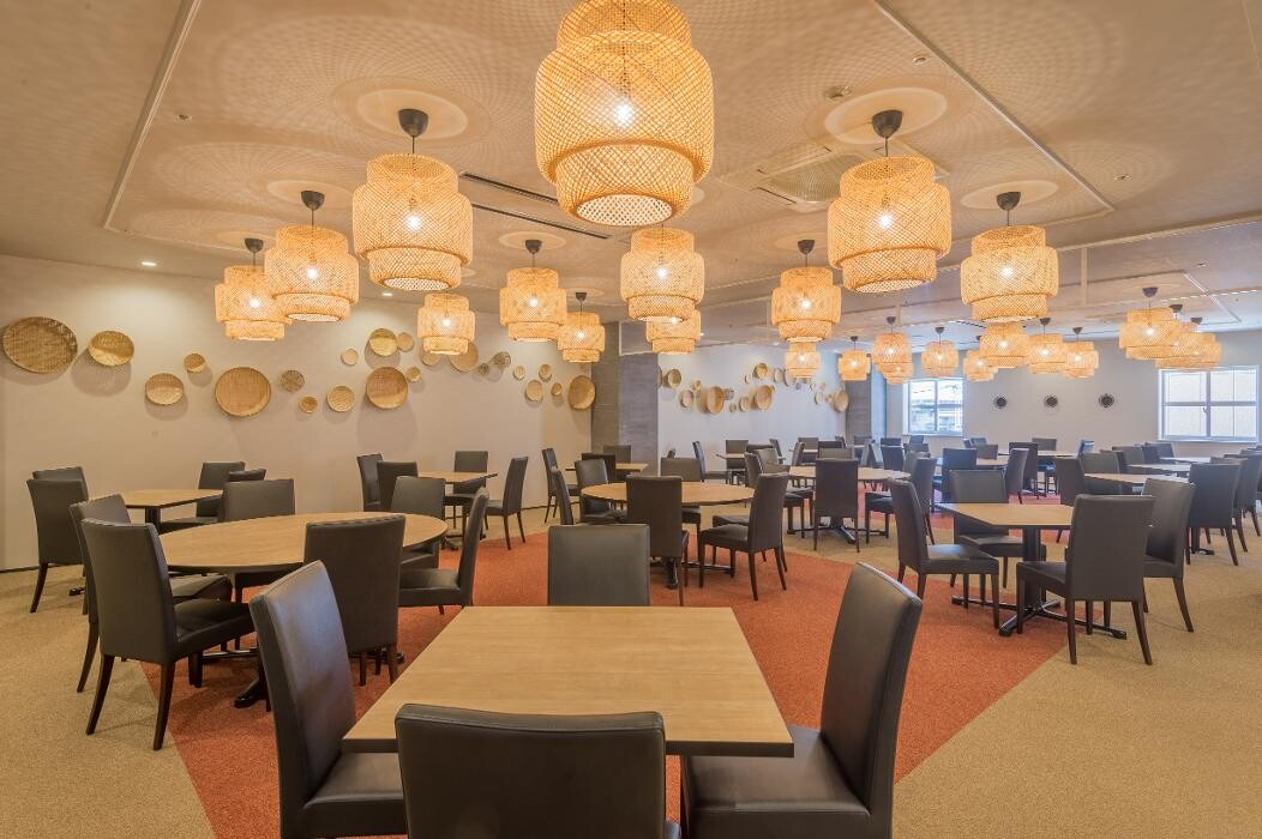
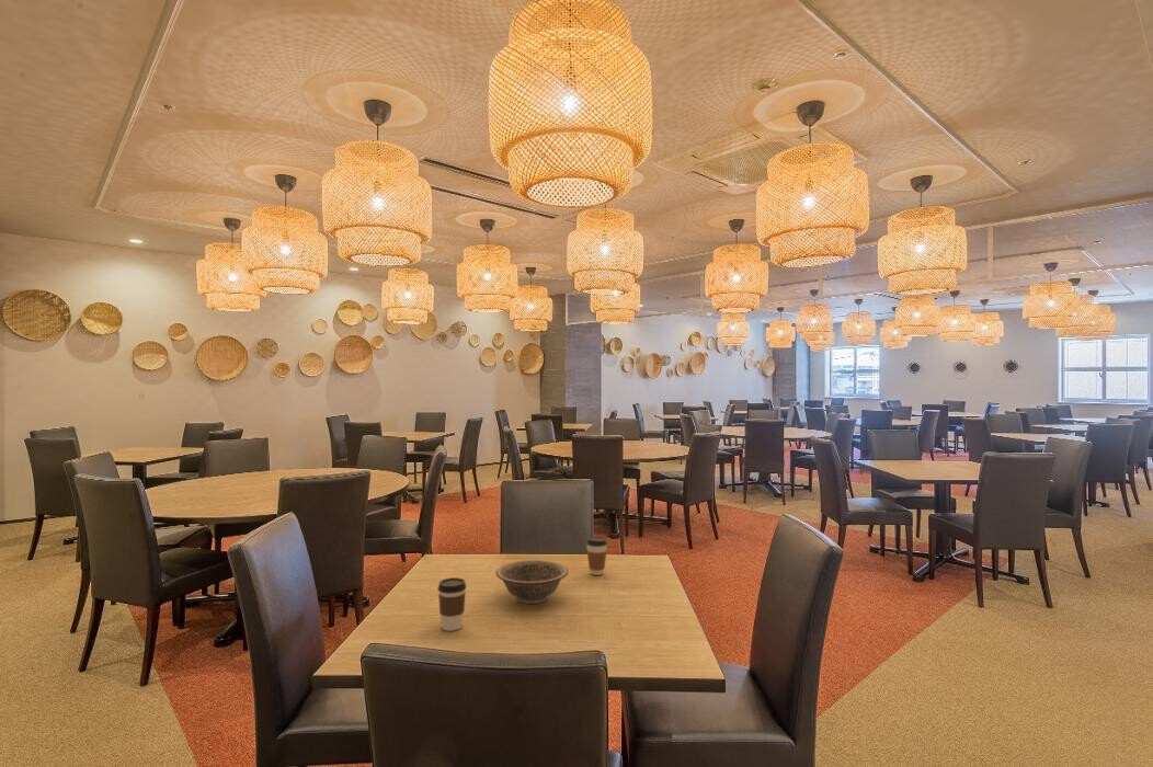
+ coffee cup (452, 604)
+ coffee cup (596, 556)
+ decorative bowl (532, 584)
